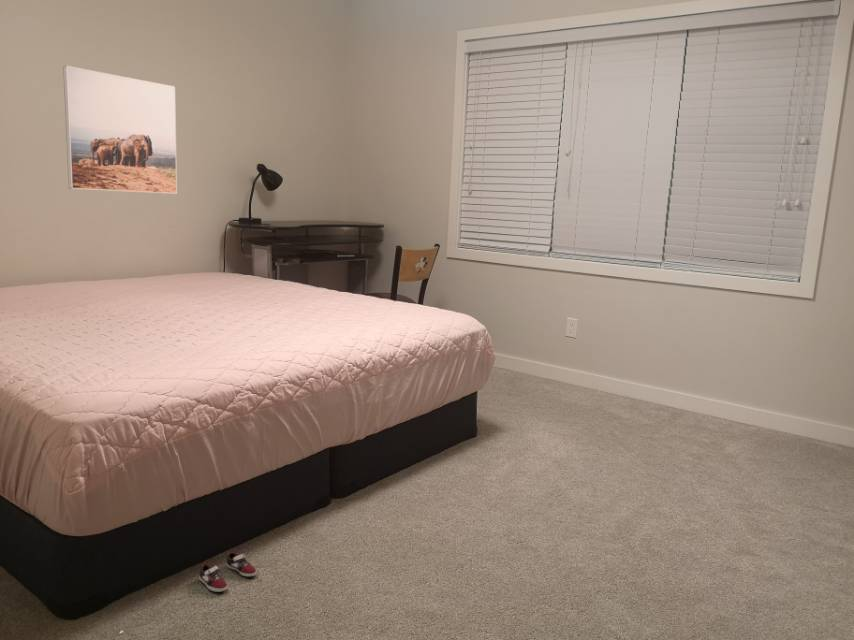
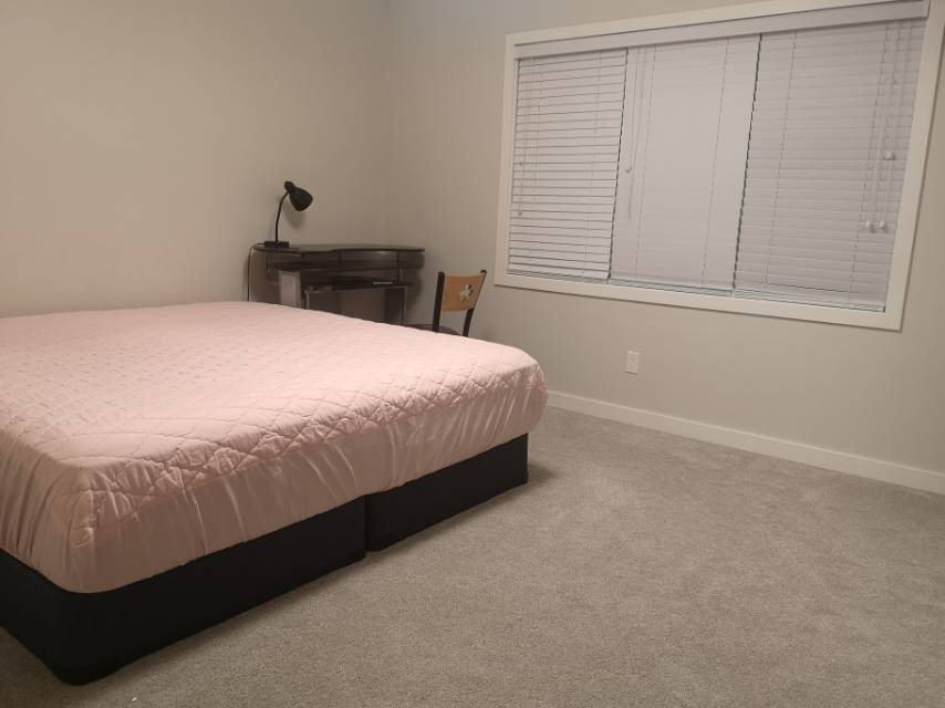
- sneaker (228, 567)
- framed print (124, 134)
